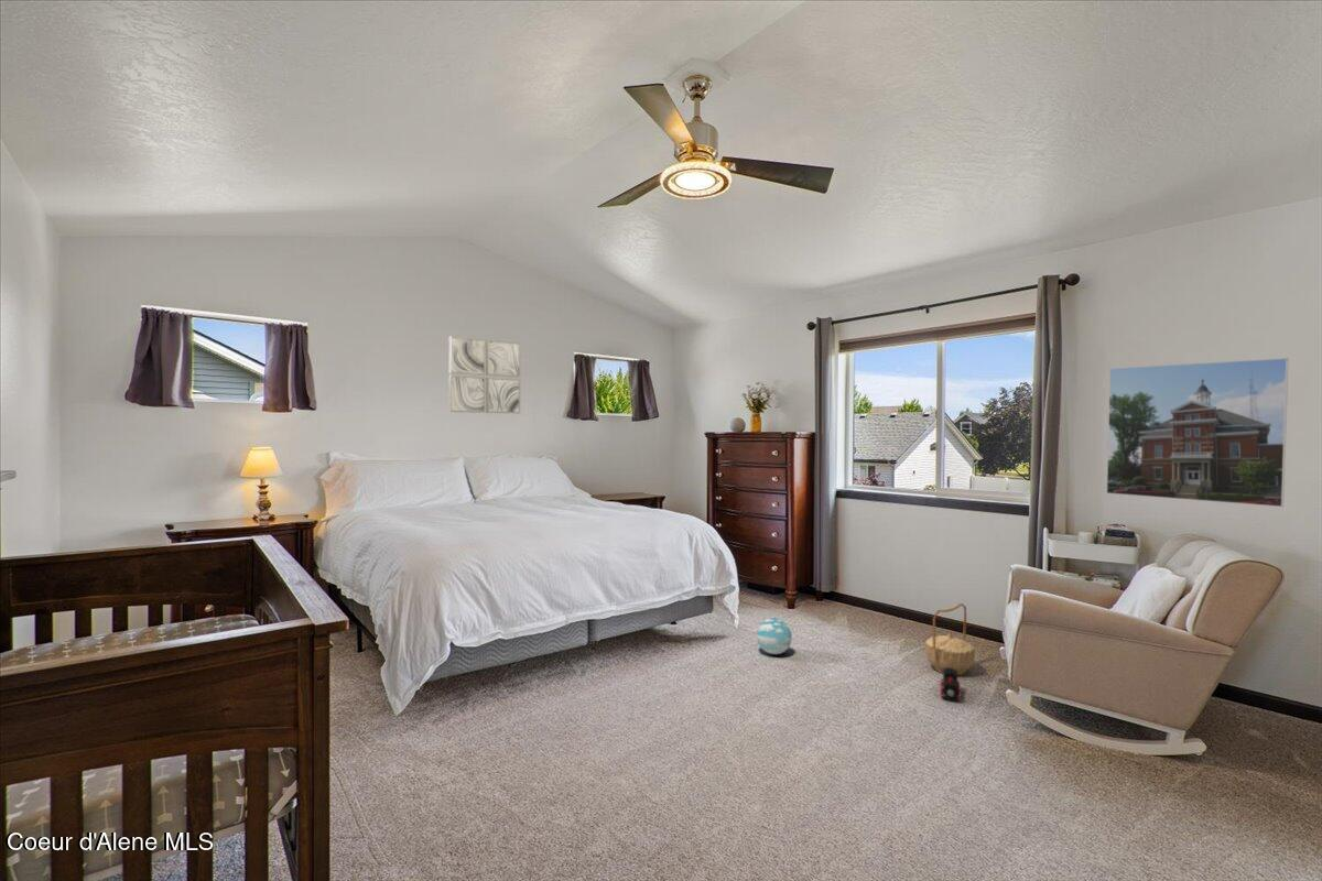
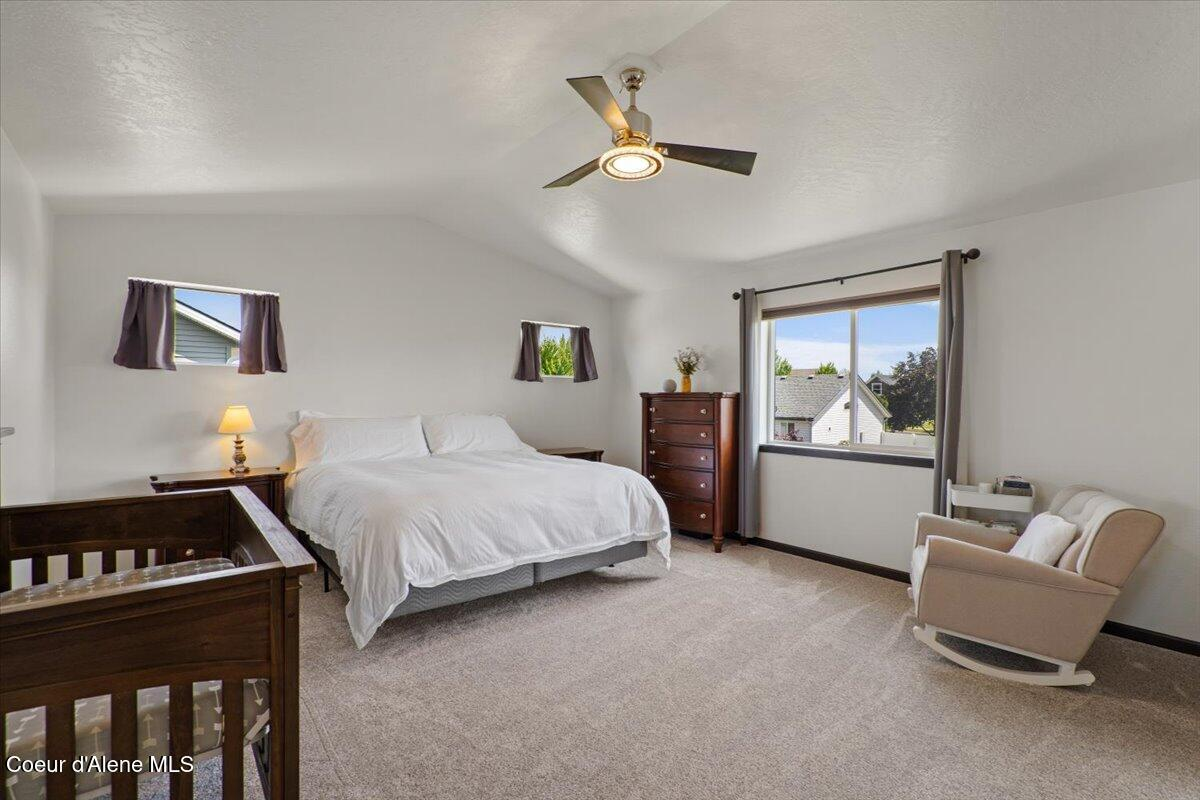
- wall art (486, 374)
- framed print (1189, 432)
- decorative ball (773, 635)
- basket (950, 638)
- toy train (950, 684)
